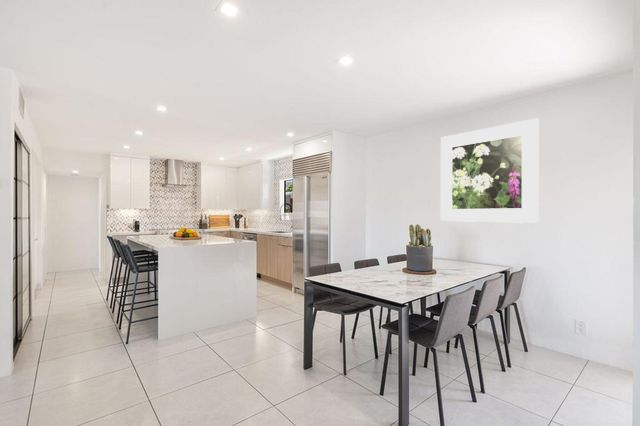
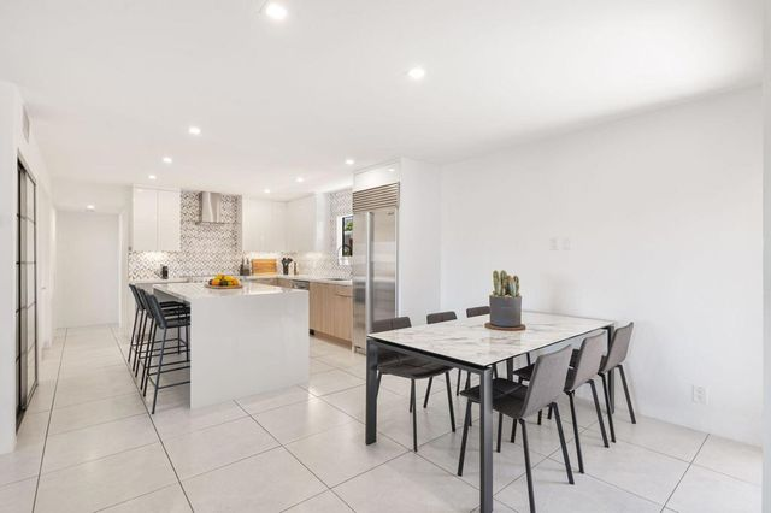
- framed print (484, 175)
